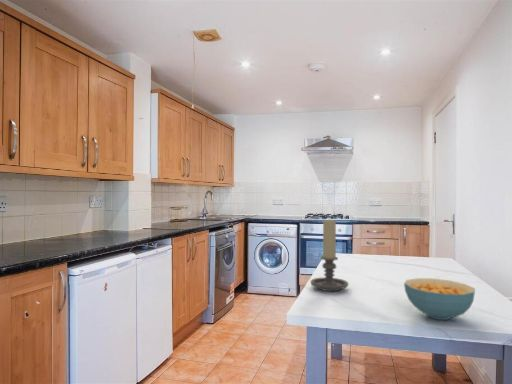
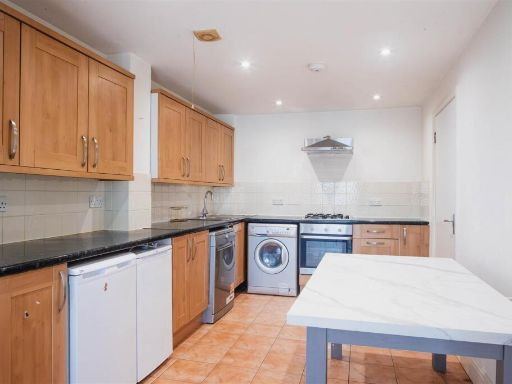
- candle holder (329, 252)
- cereal bowl (438, 301)
